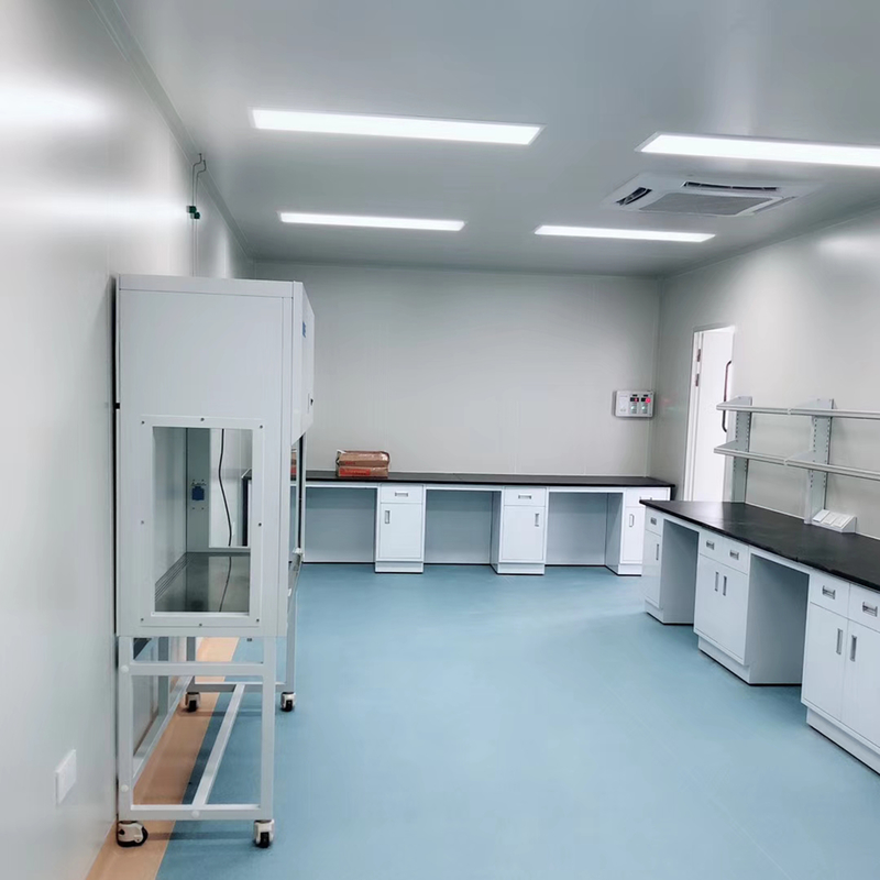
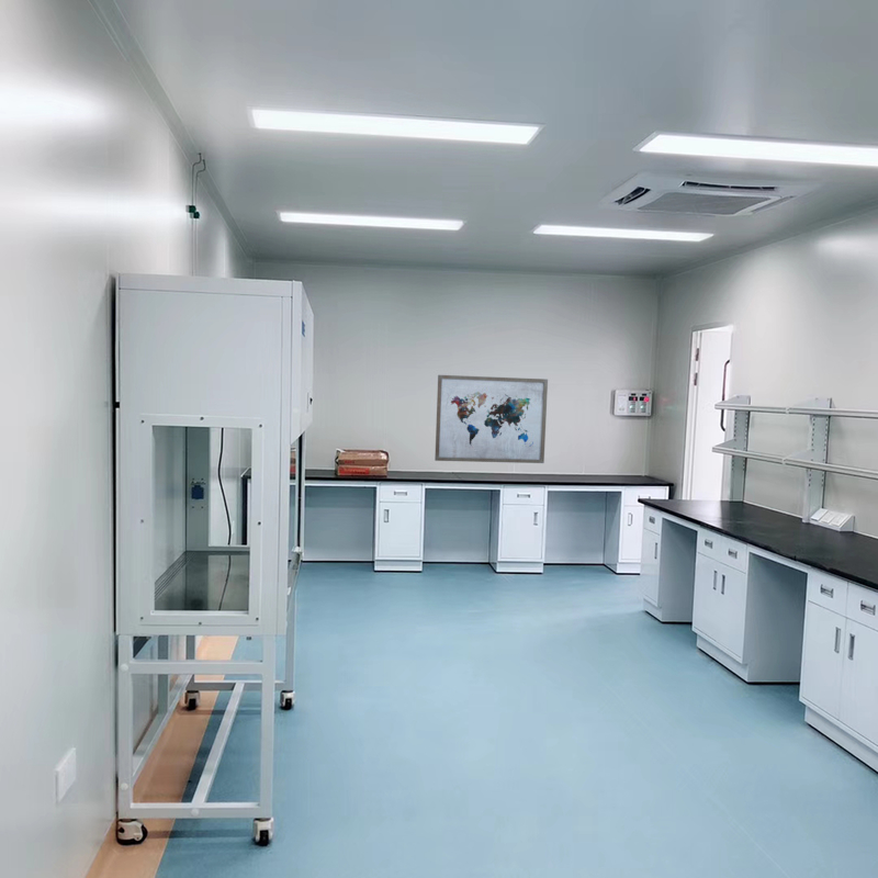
+ wall art (492, 419)
